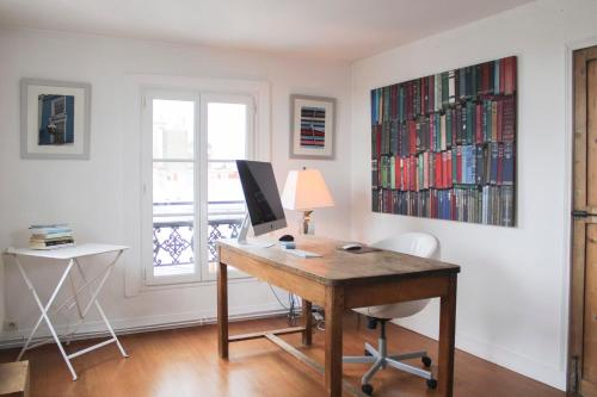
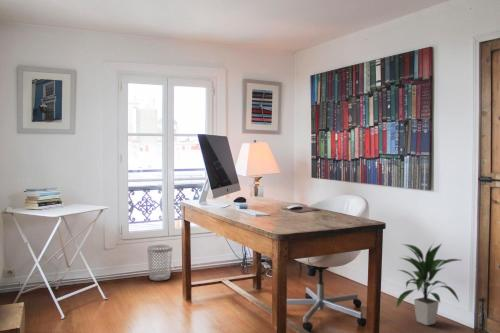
+ indoor plant (423, 280)
+ wastebasket (160, 262)
